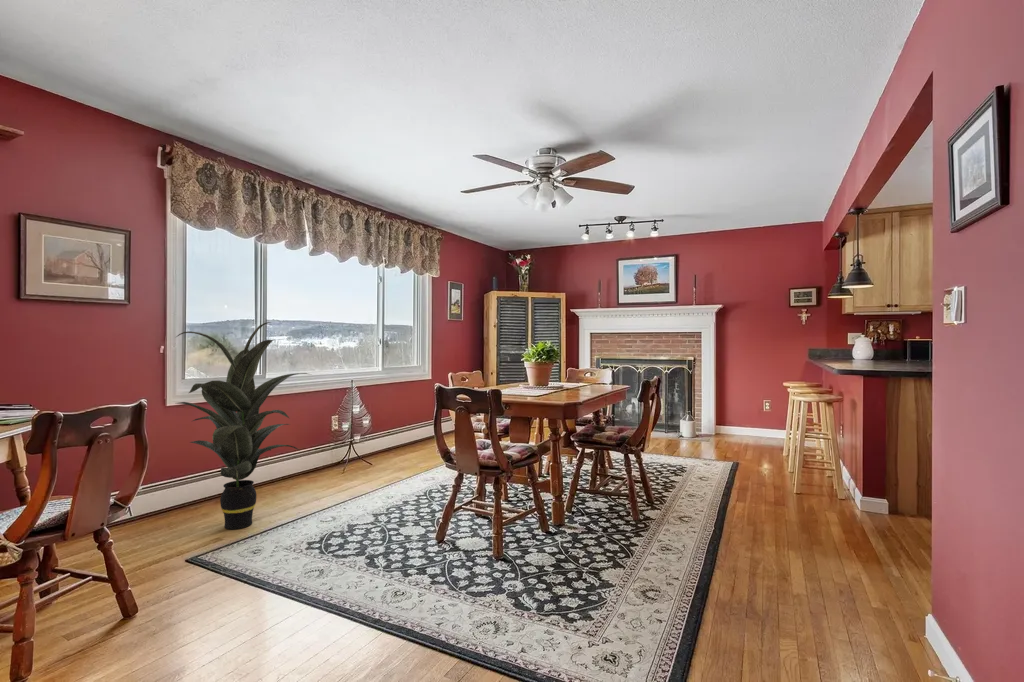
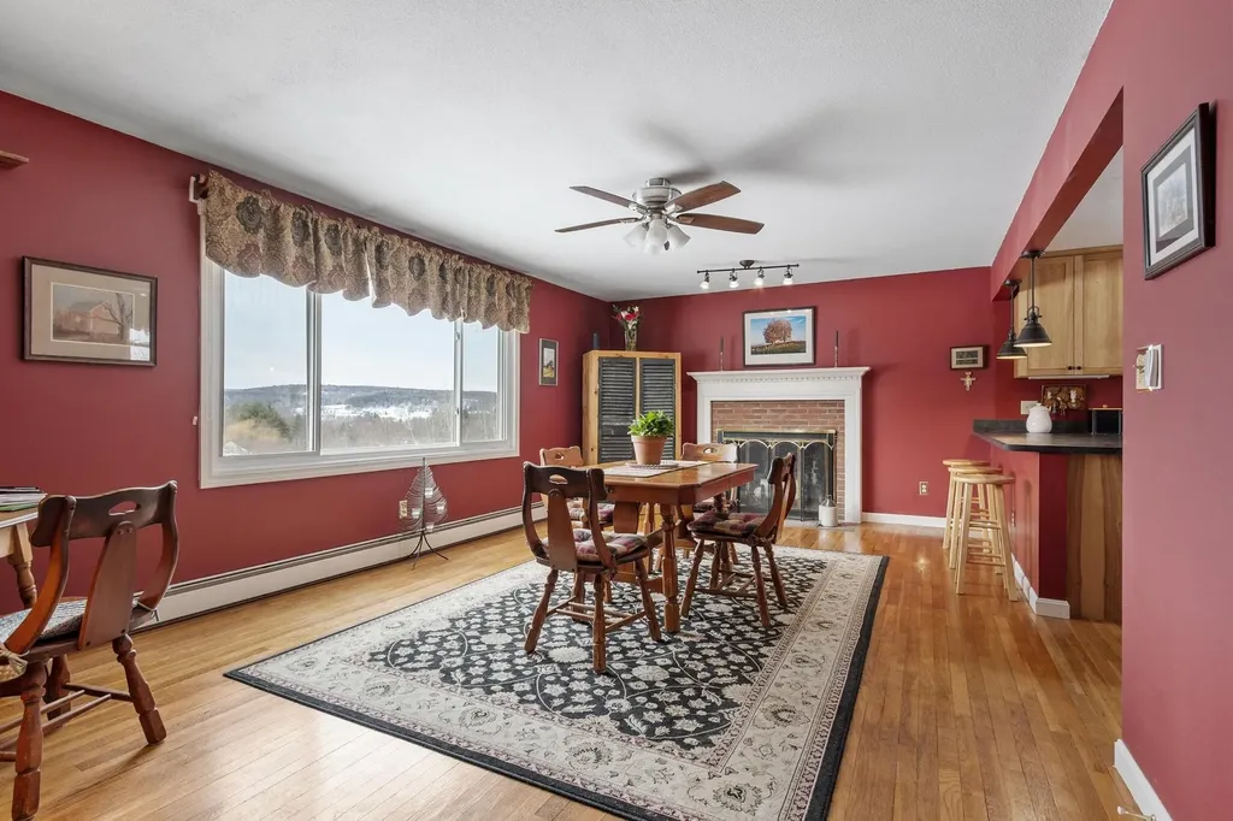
- indoor plant (246, 423)
